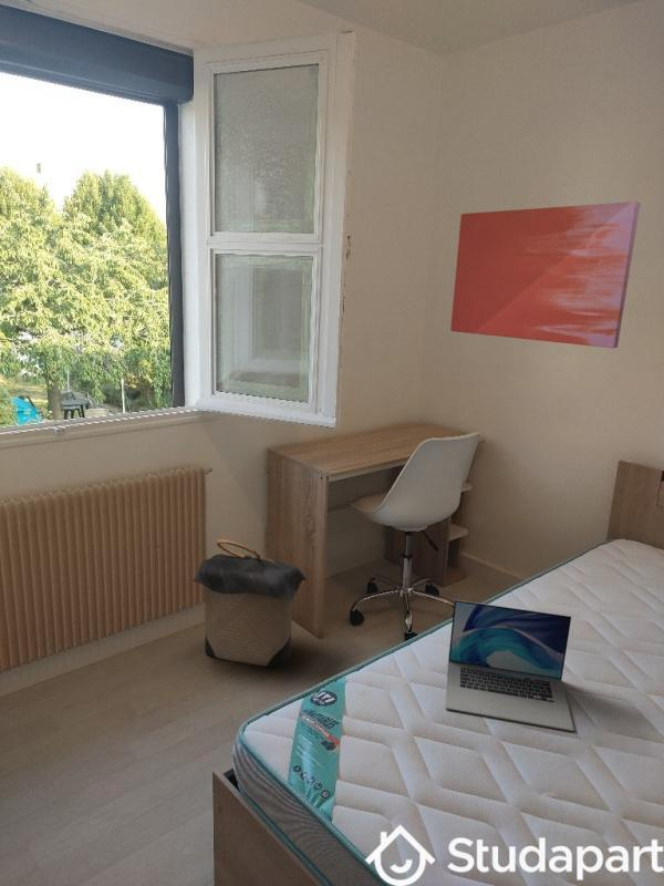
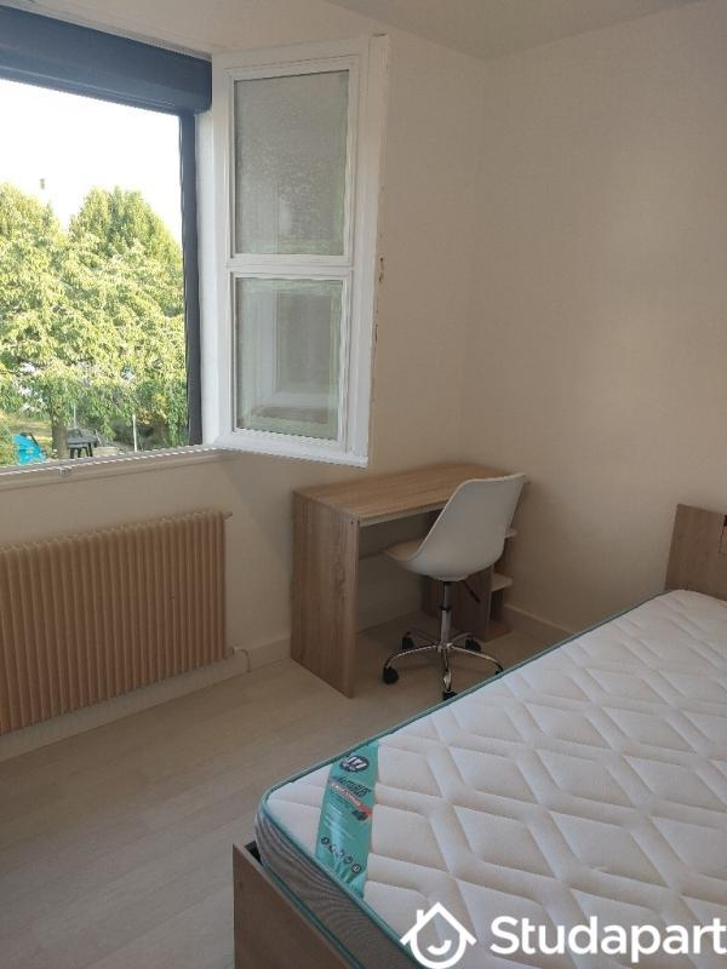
- laptop (510, 661)
- laundry hamper (251, 595)
- wall art (532, 275)
